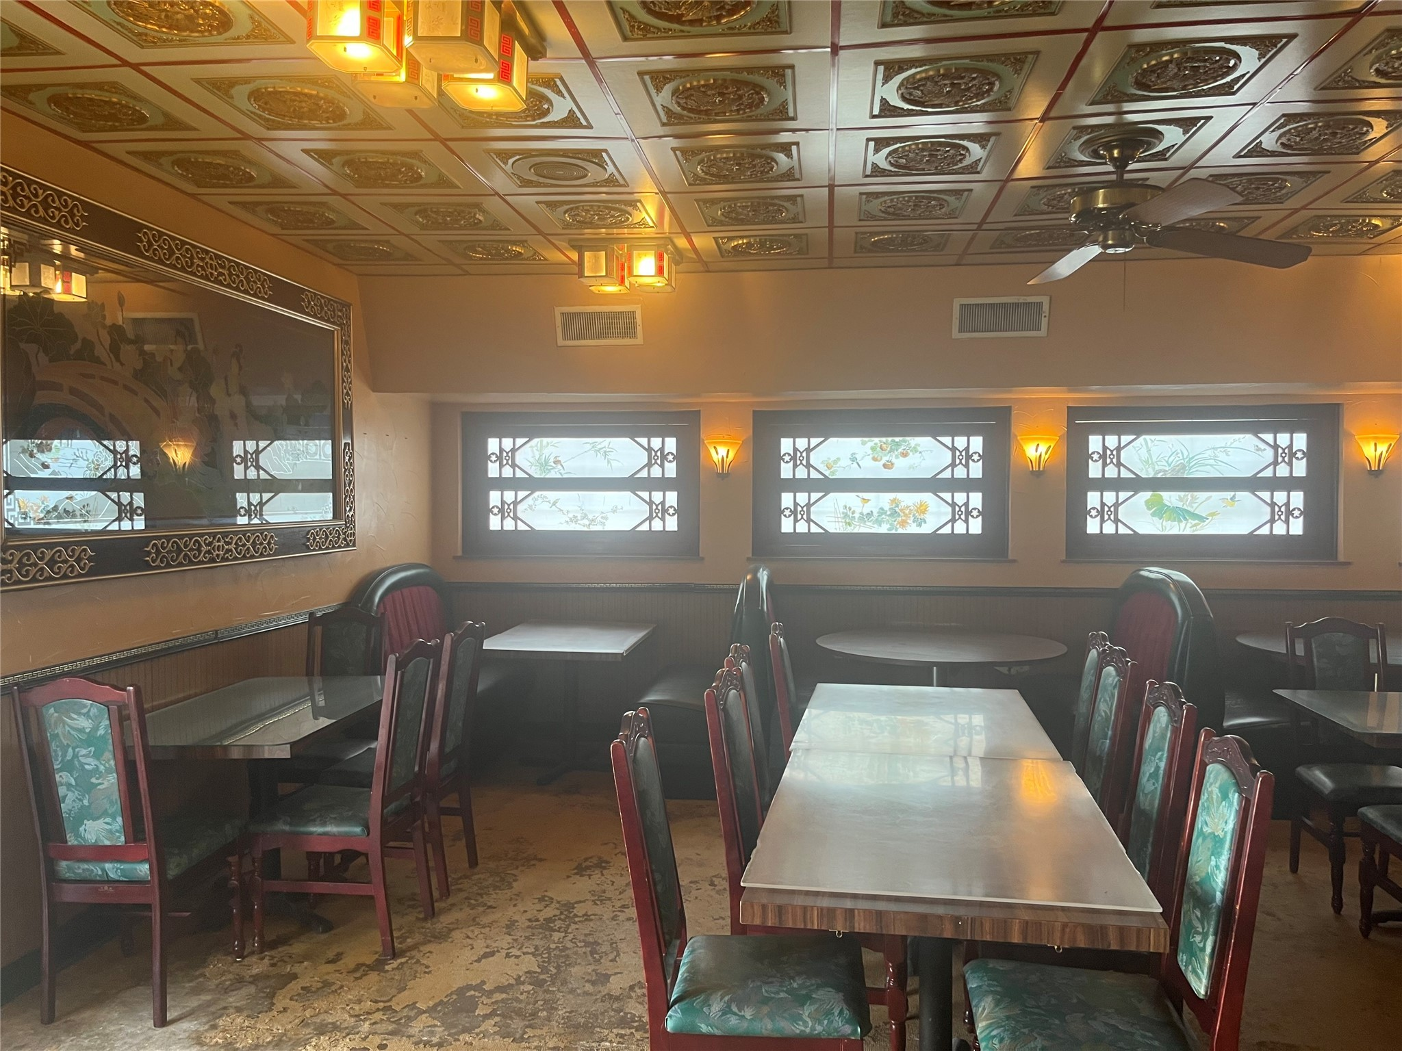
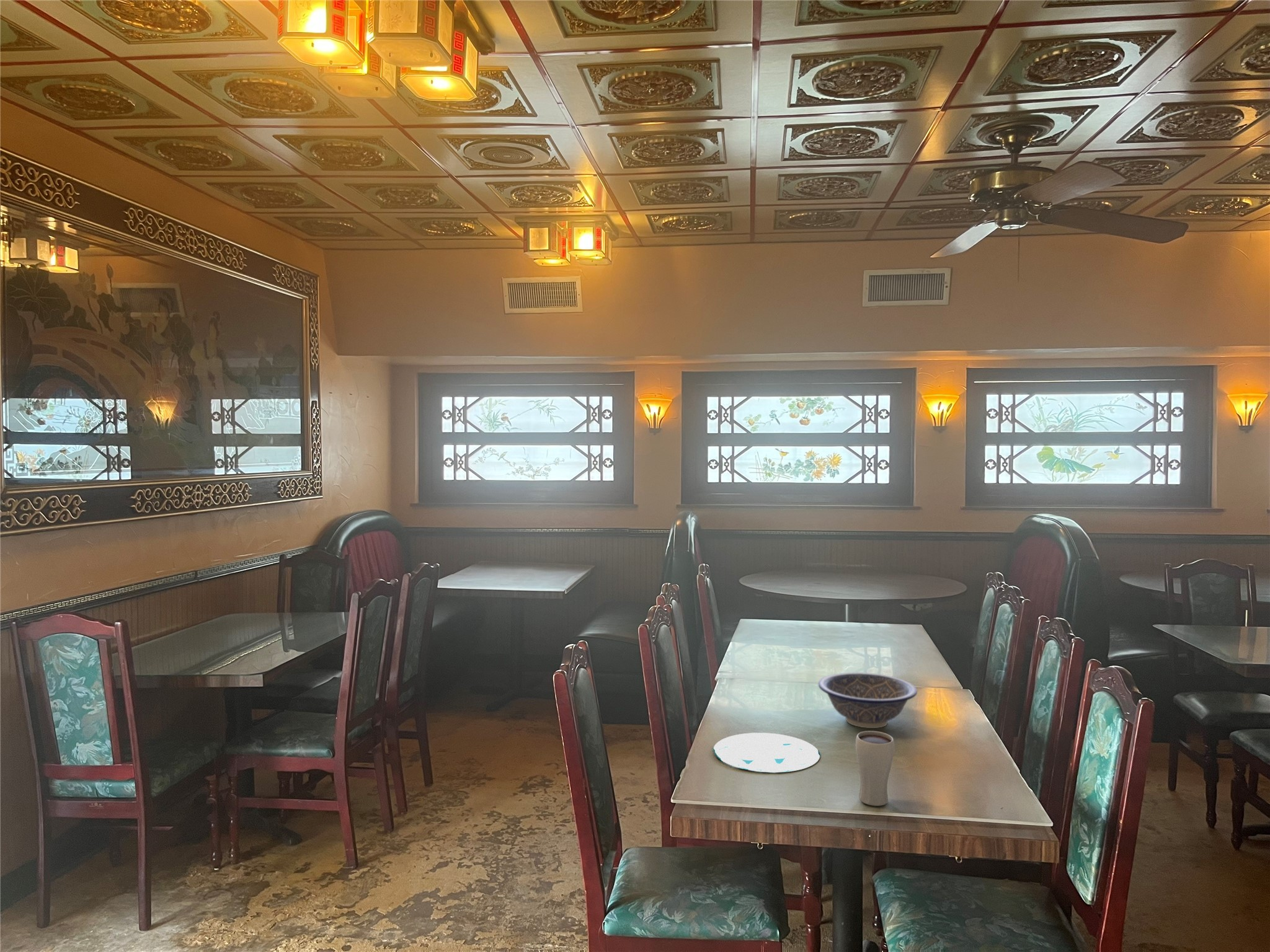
+ plate (766, 747)
+ drinking glass (874, 769)
+ decorative bowl (866, 703)
